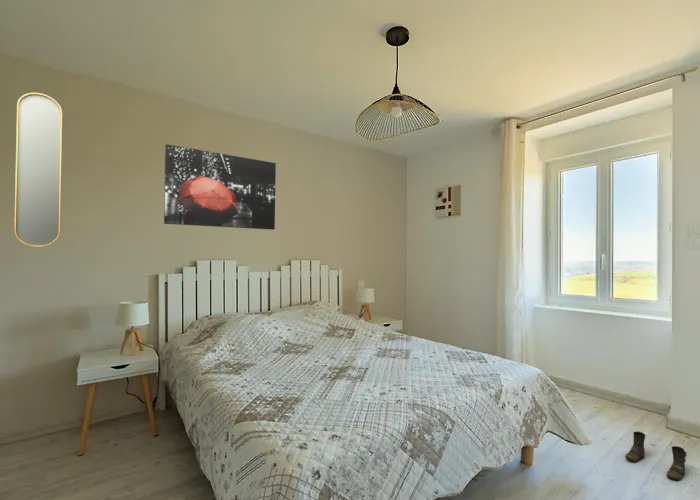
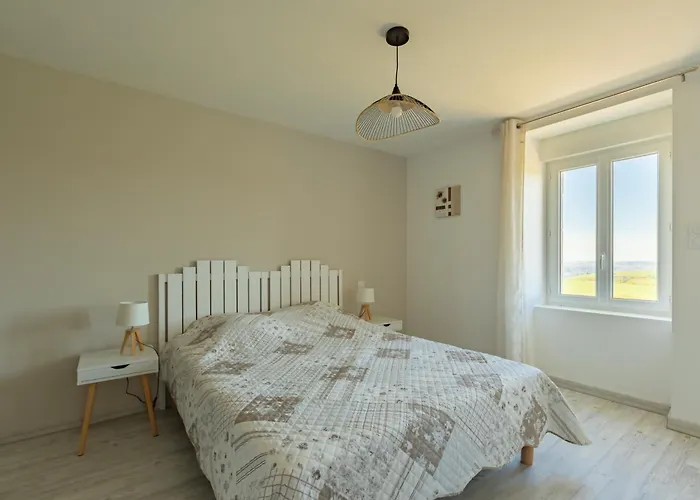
- boots (644, 453)
- home mirror (39, 170)
- wall art (224, 190)
